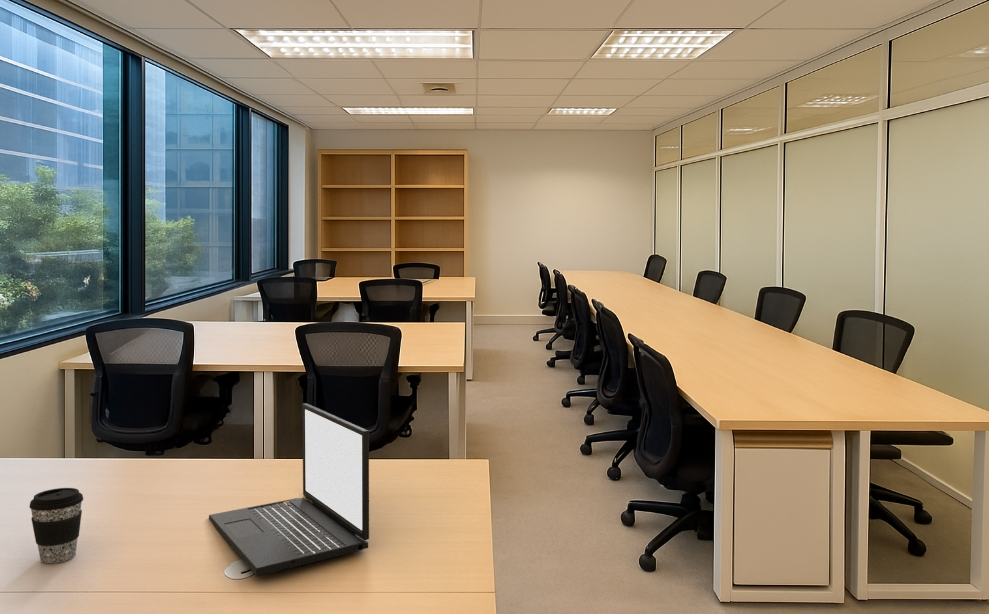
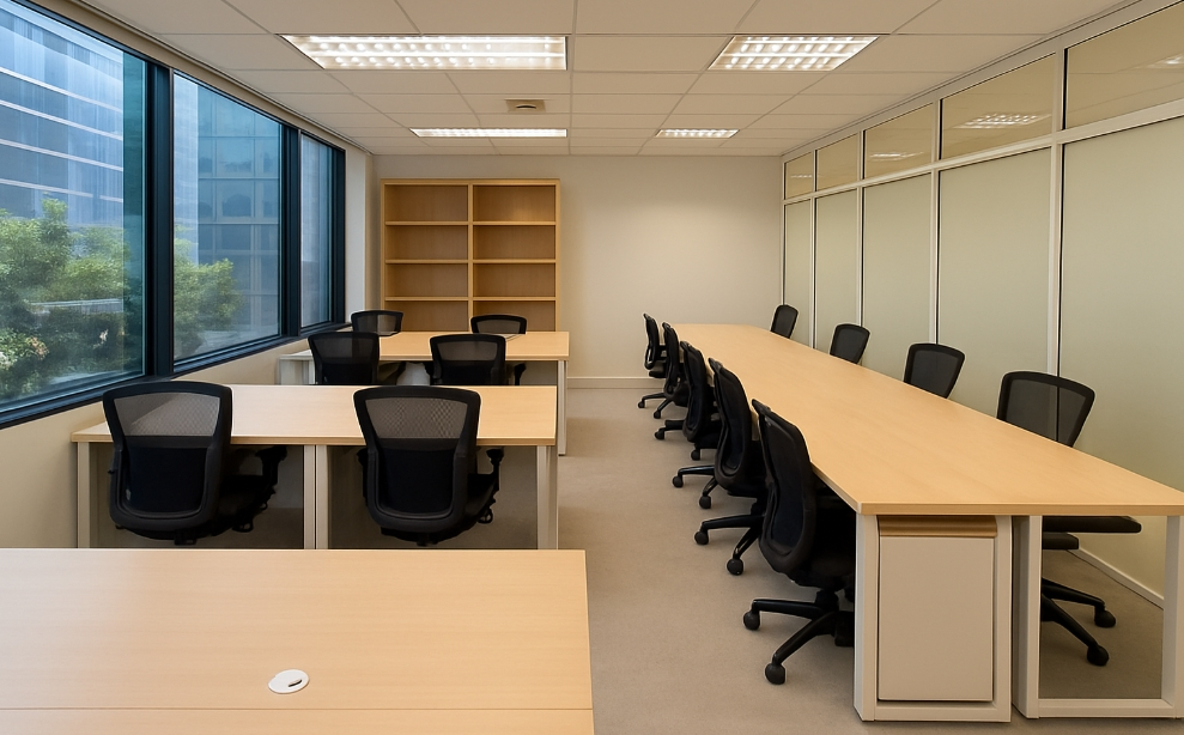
- laptop (303, 478)
- coffee cup (57, 525)
